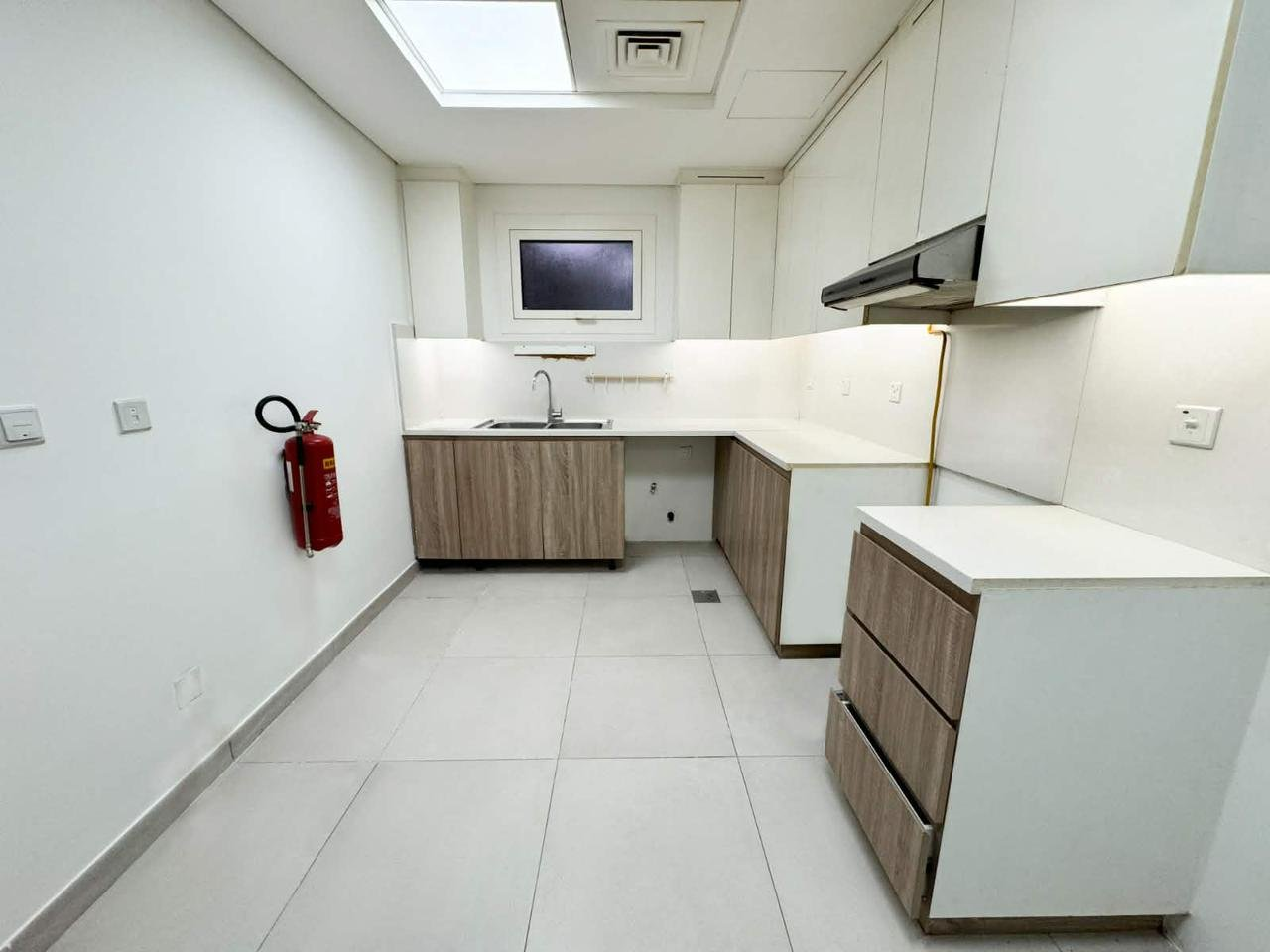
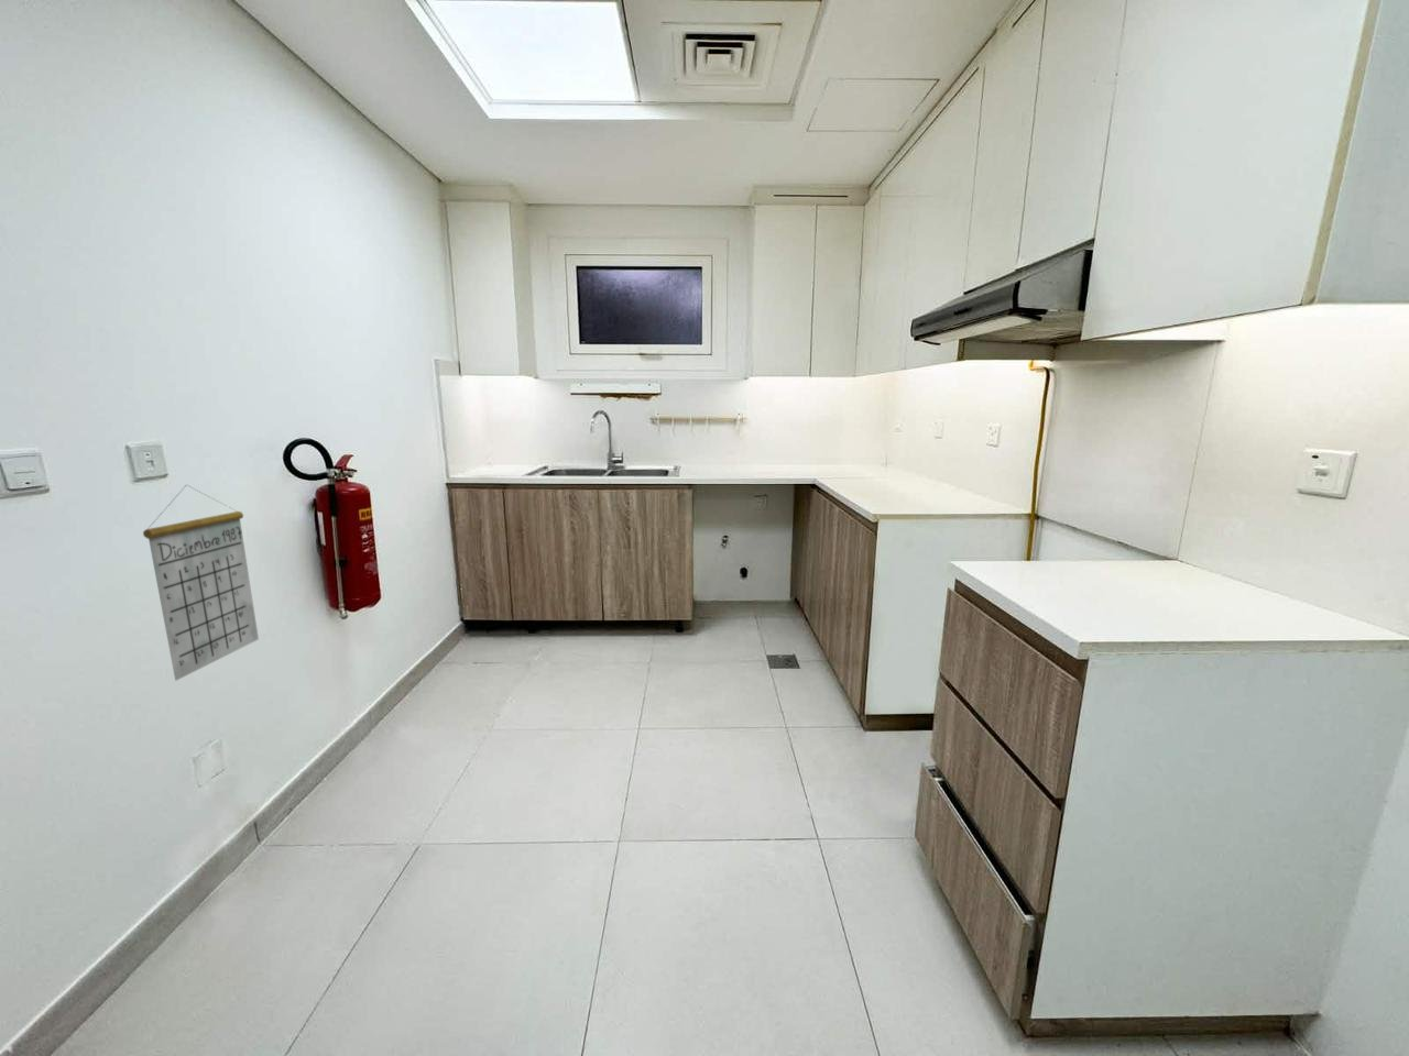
+ calendar (206, 573)
